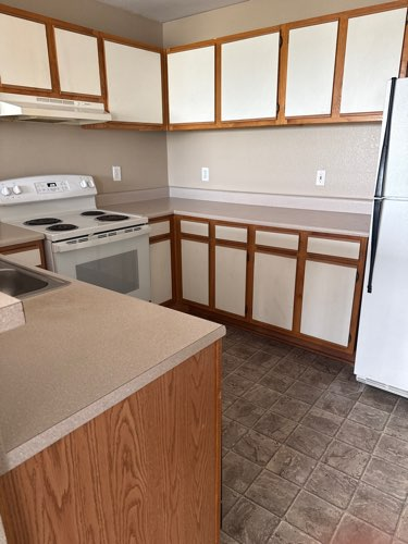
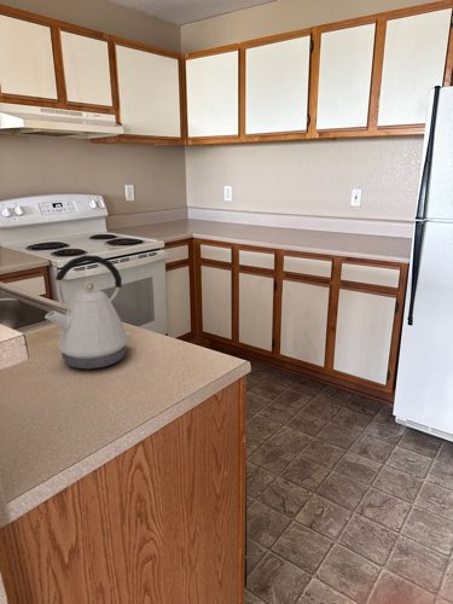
+ kettle (88, 309)
